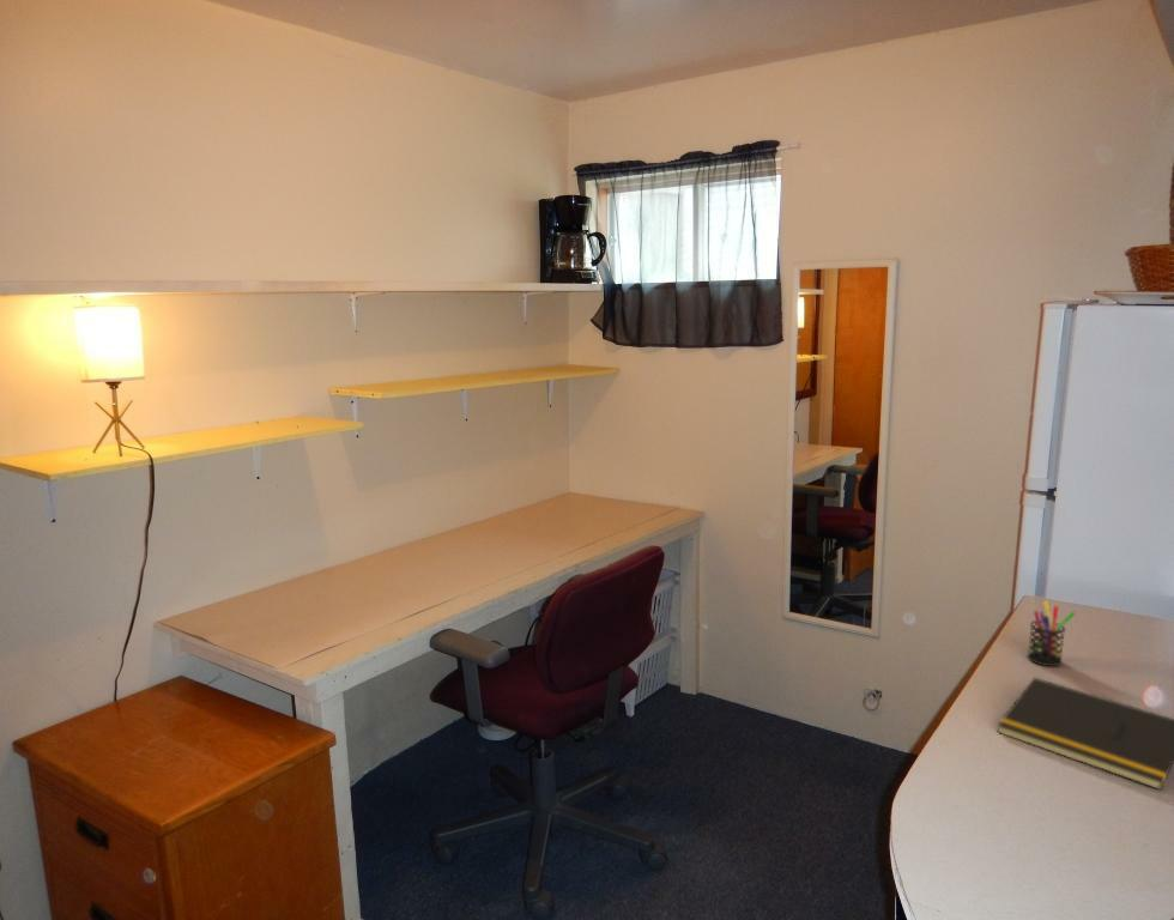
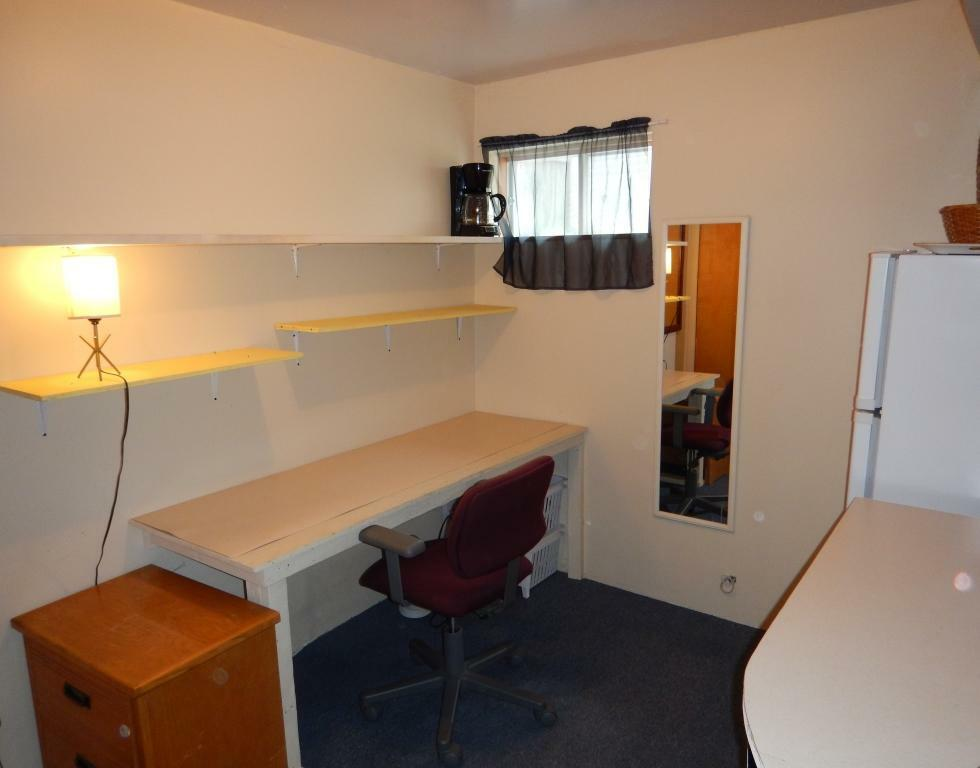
- notepad (1090, 727)
- pen holder (1052, 631)
